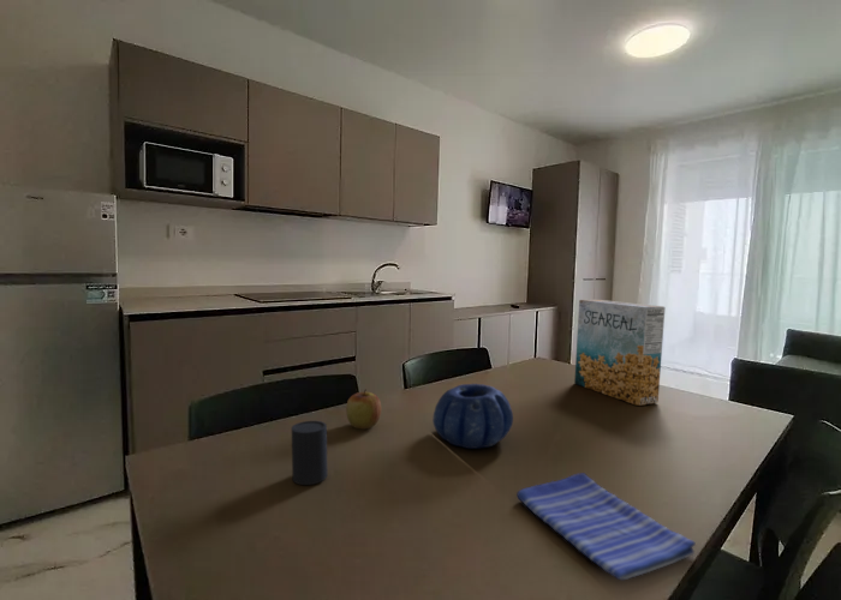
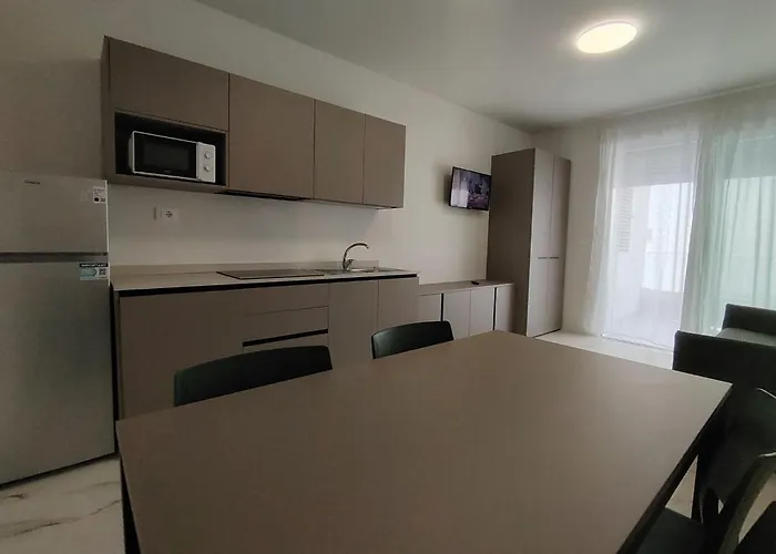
- apple (363, 407)
- cup (309, 451)
- decorative bowl (472, 413)
- cereal box (615, 348)
- dish towel (596, 516)
